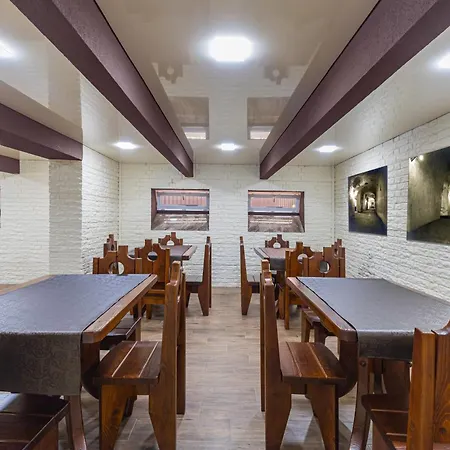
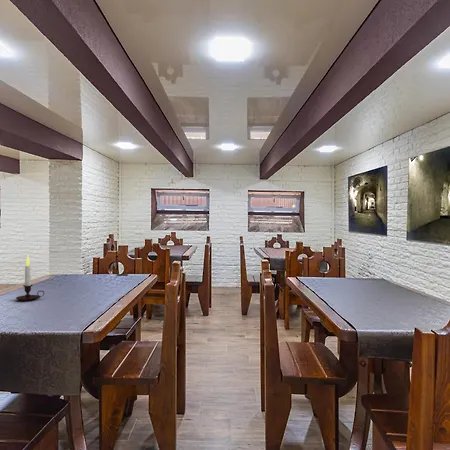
+ candle (30, 276)
